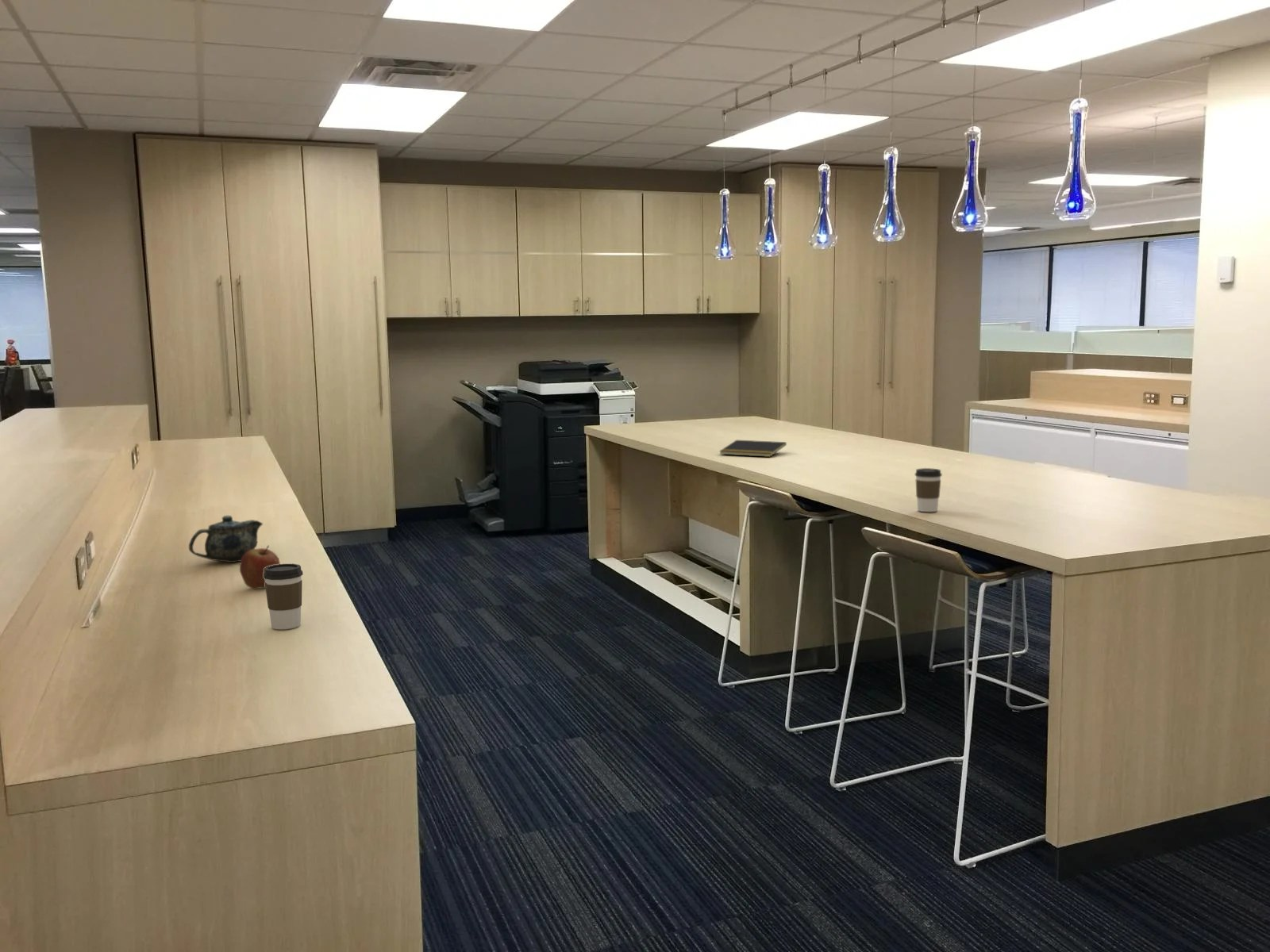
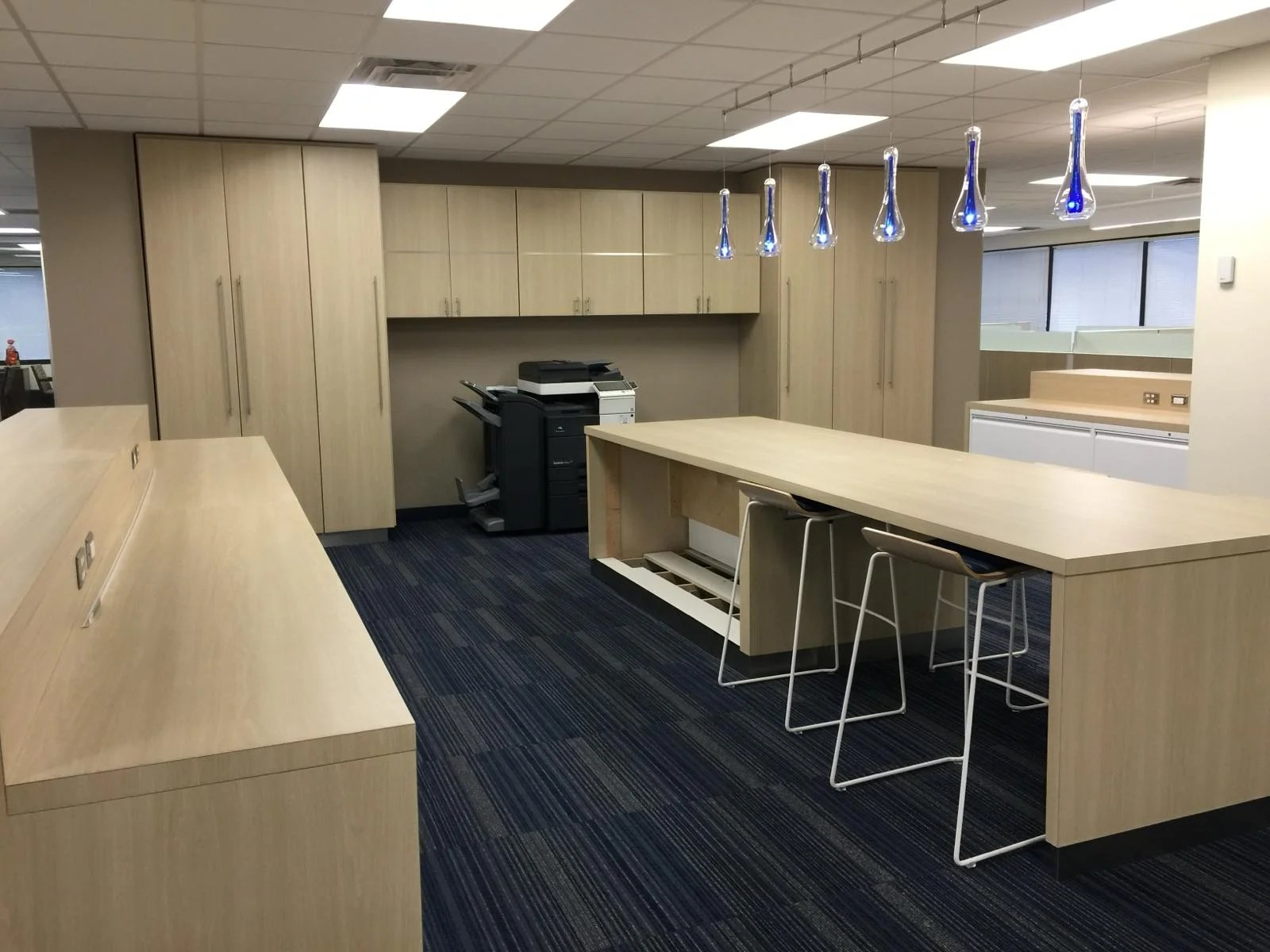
- notepad (752, 447)
- chinaware (226, 538)
- apple (260, 566)
- coffee cup (928, 489)
- coffee cup (284, 597)
